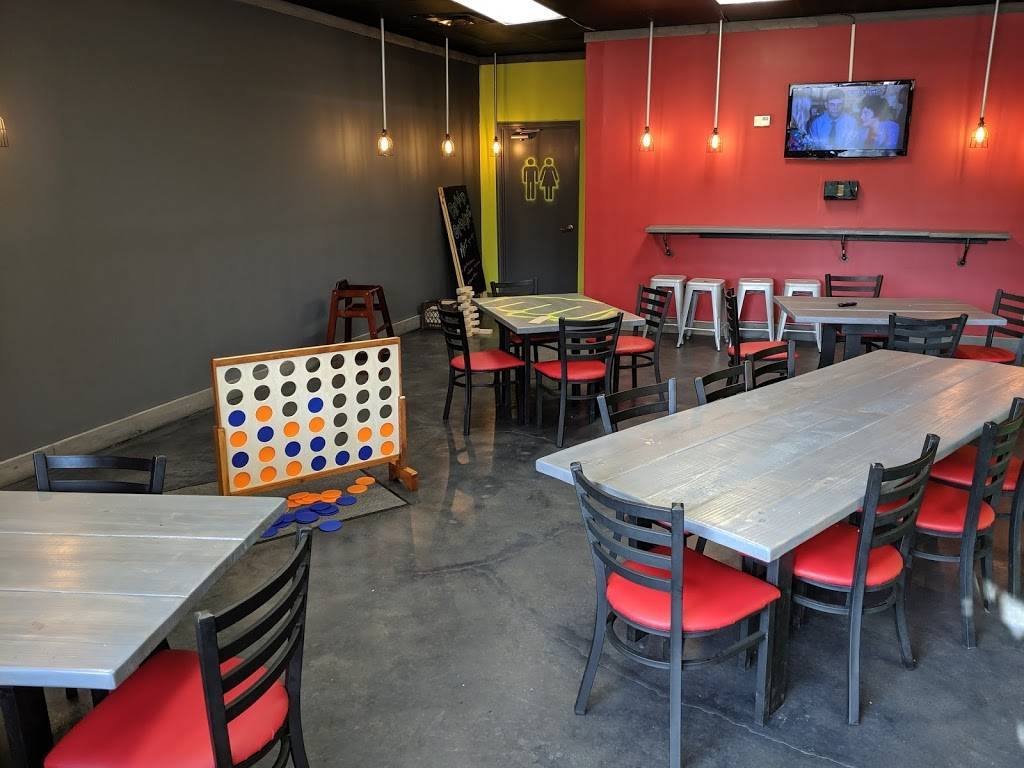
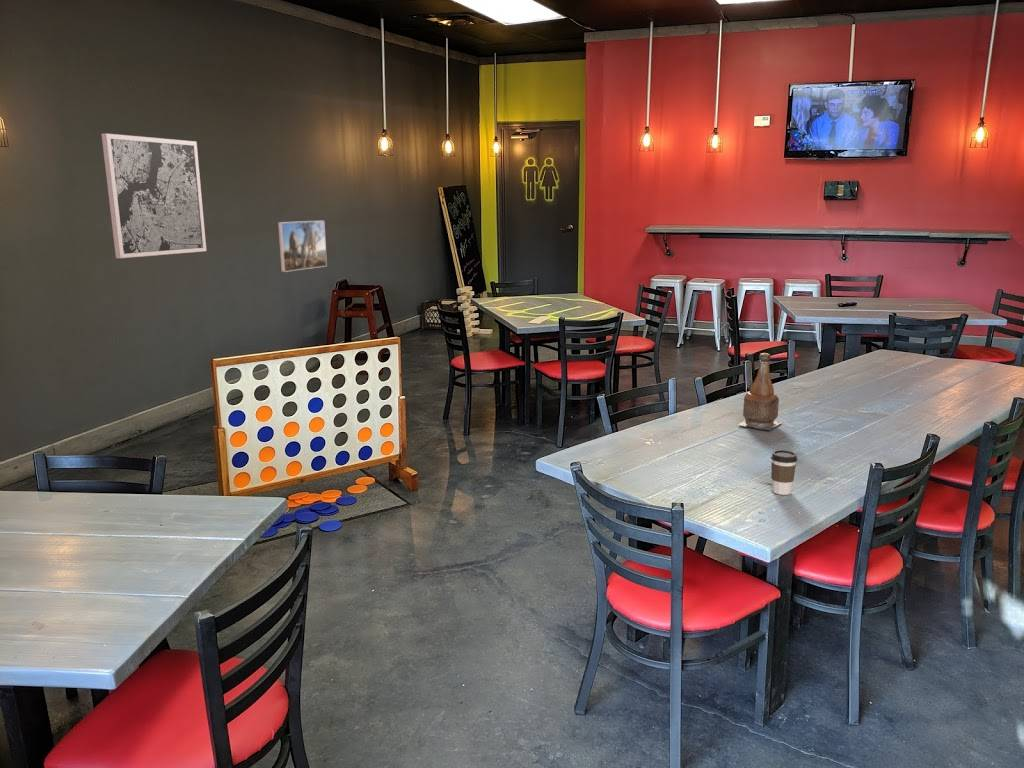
+ bottle (761, 389)
+ wall art (157, 197)
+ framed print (303, 245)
+ coffee cup (783, 472)
